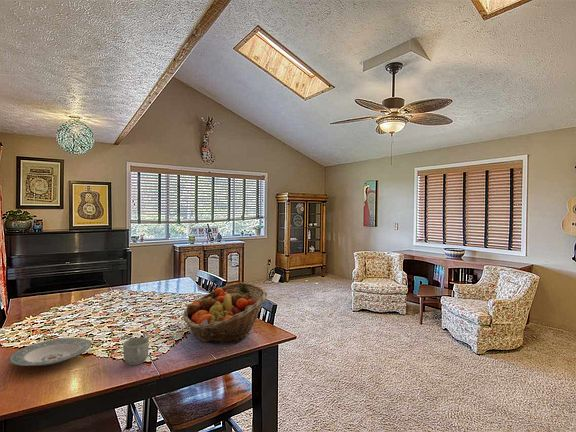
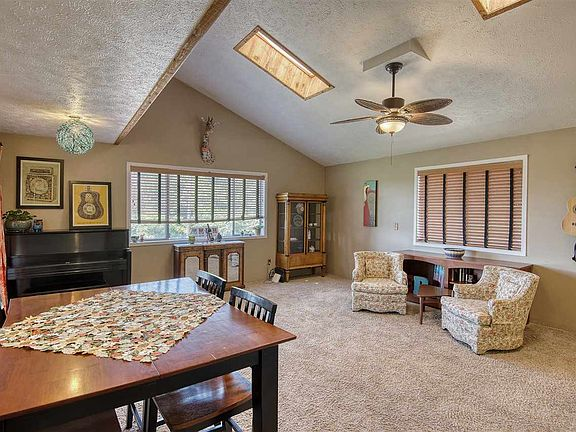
- fruit basket (225, 310)
- mug (136, 352)
- plate (52, 354)
